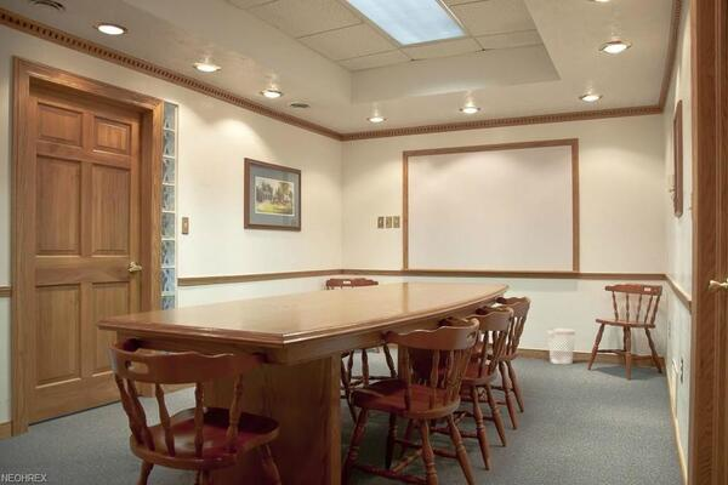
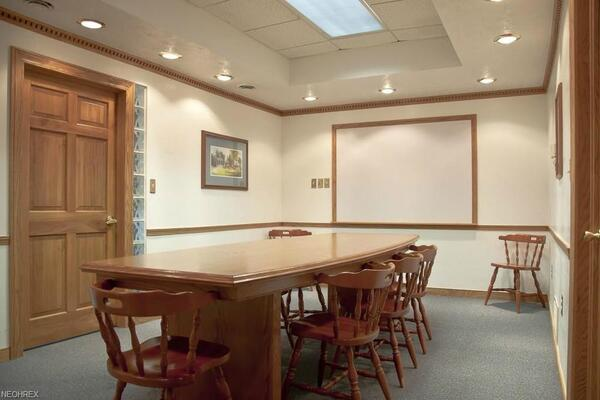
- wastebasket (561, 346)
